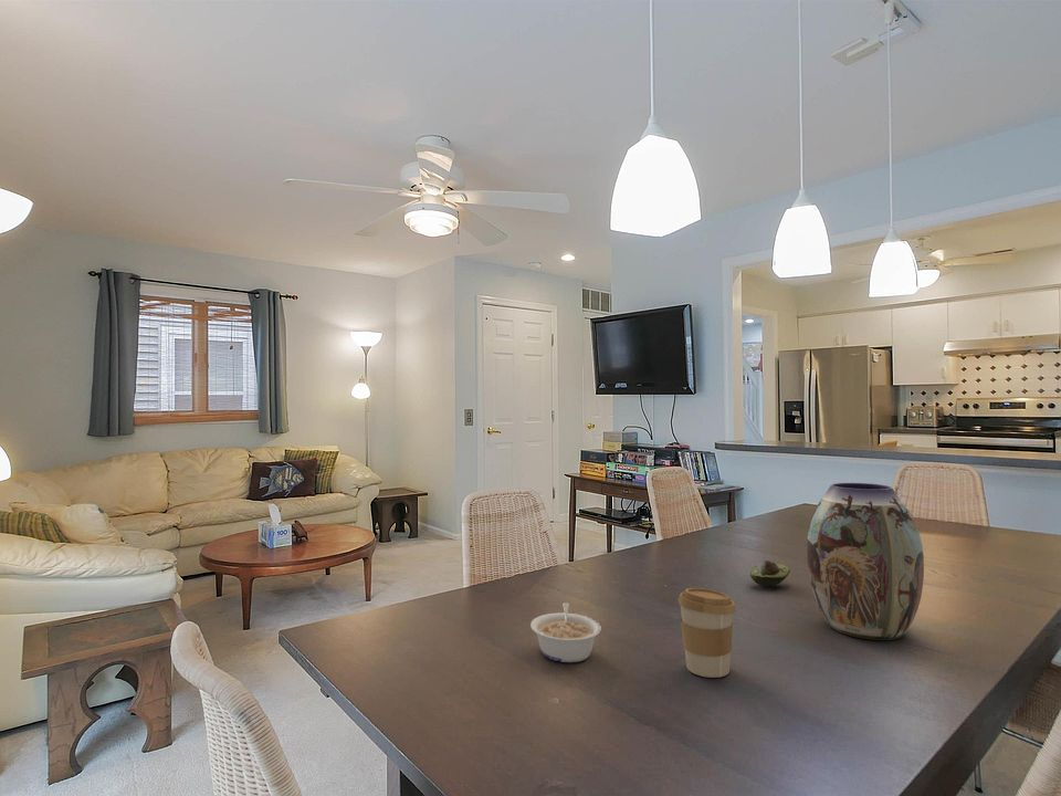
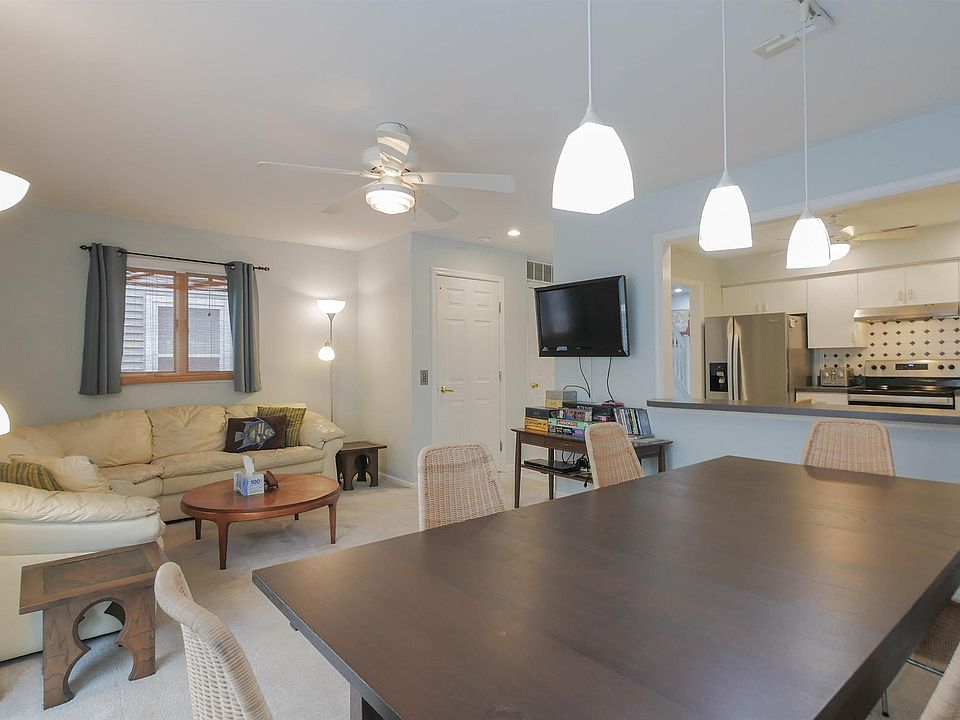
- vase (862, 556)
- coffee cup (706, 629)
- fruit (769, 572)
- legume (564, 635)
